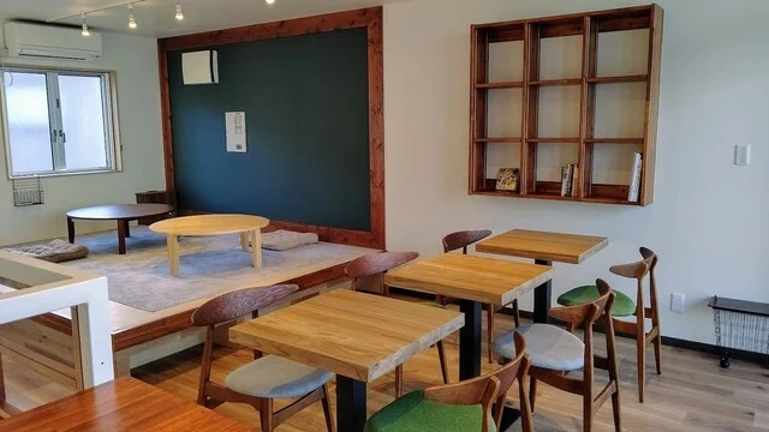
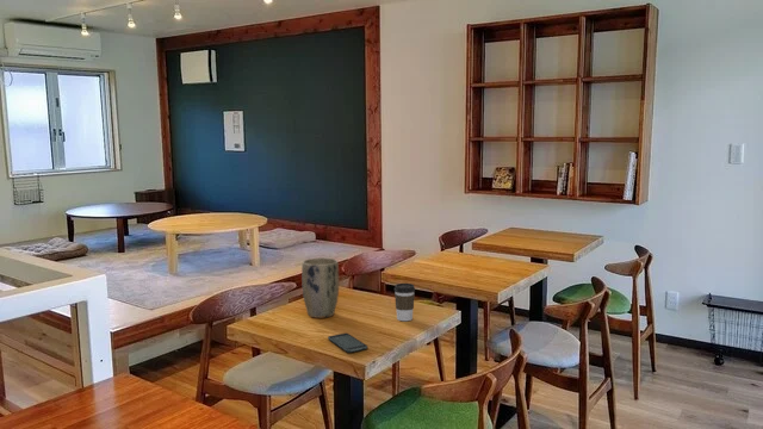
+ smartphone (347, 342)
+ coffee cup (404, 301)
+ plant pot (320, 287)
